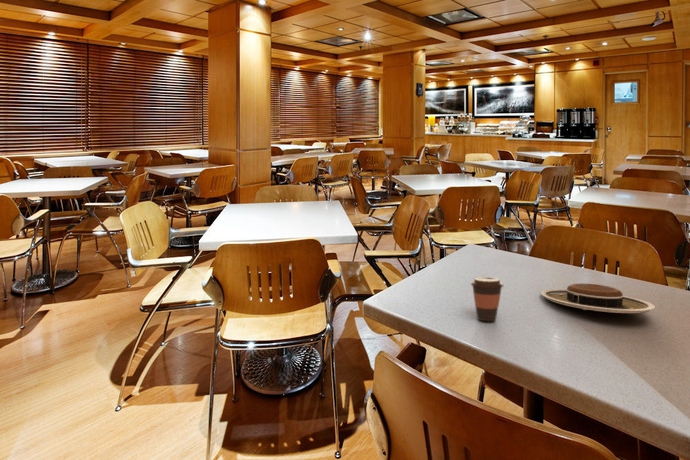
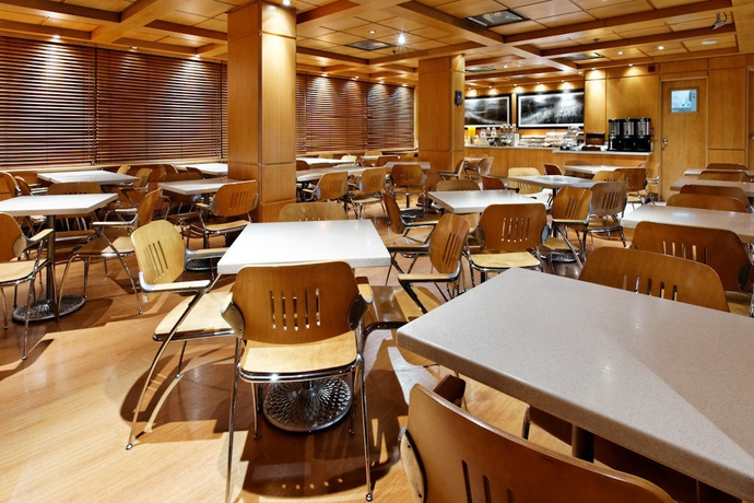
- plate (593, 296)
- coffee cup (486, 299)
